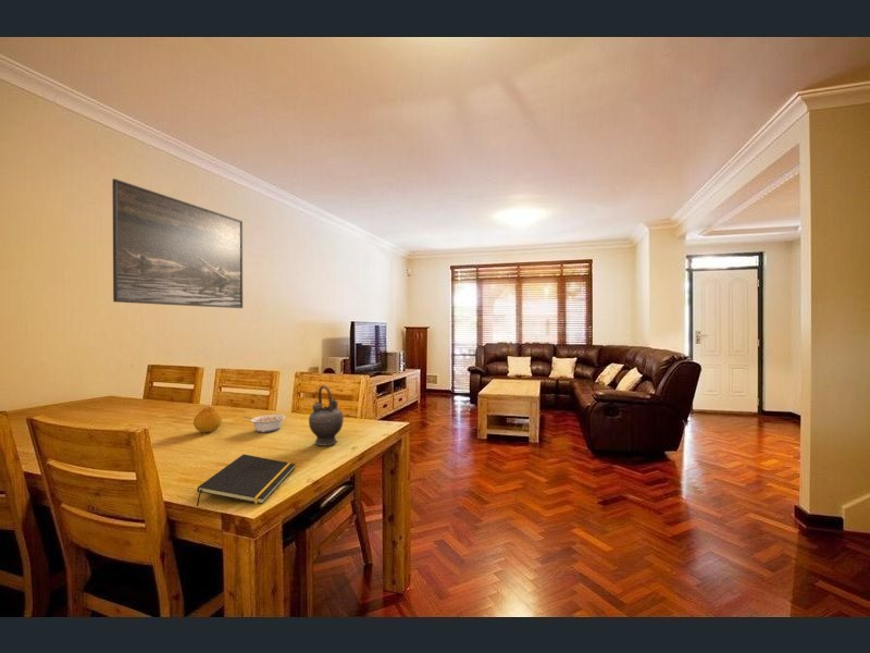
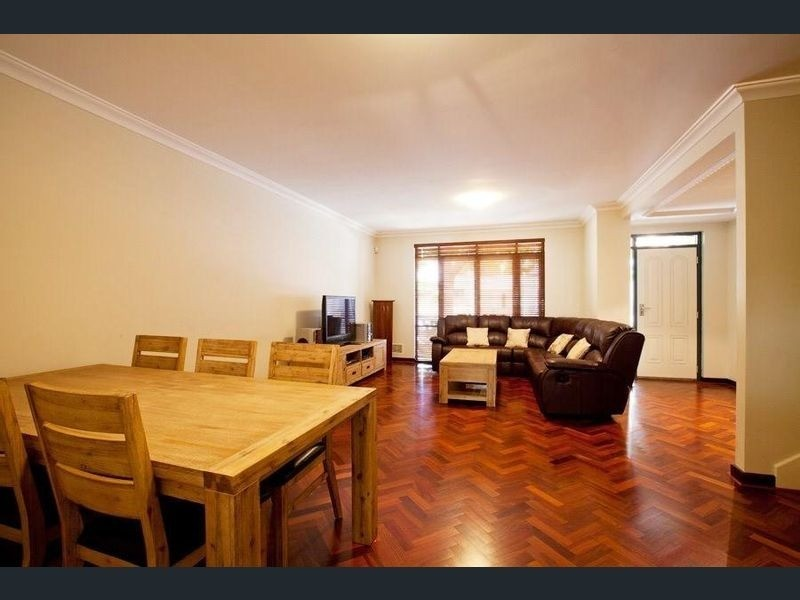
- notepad (251, 476)
- teapot (324, 414)
- legume (266, 422)
- fruit (208, 419)
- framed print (188, 255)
